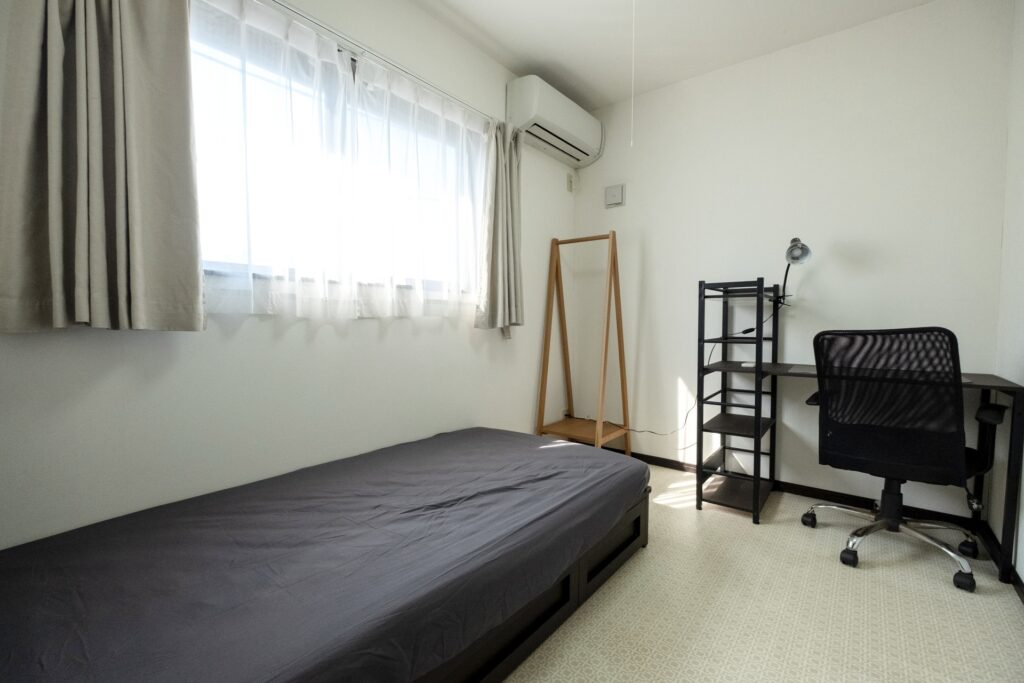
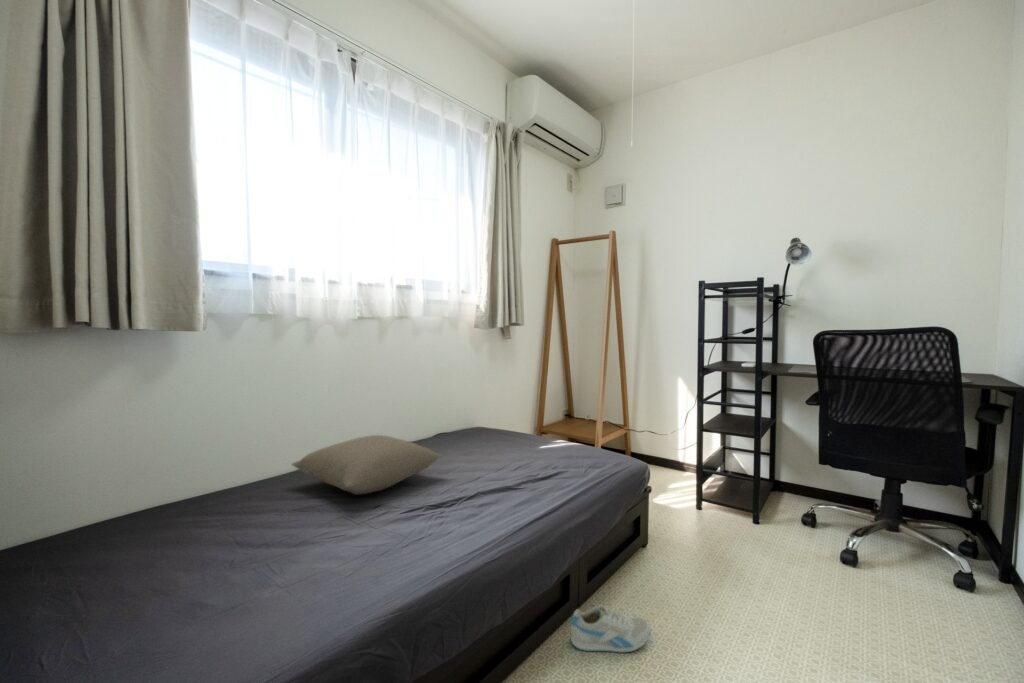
+ pillow (368, 461)
+ sneaker (610, 625)
